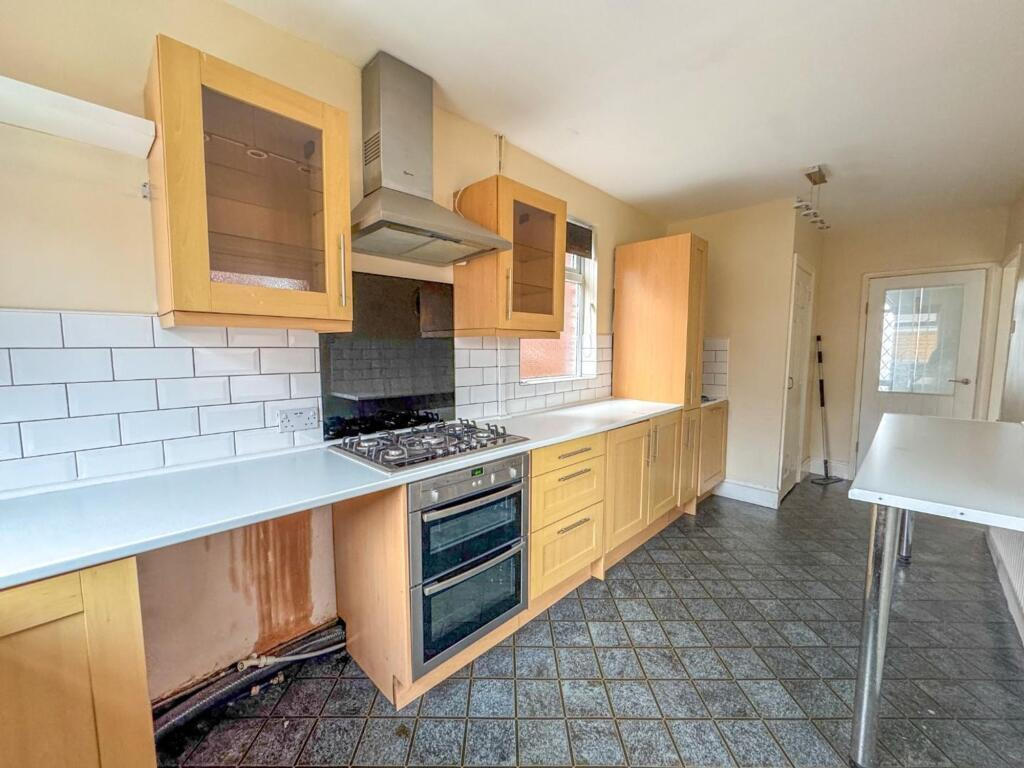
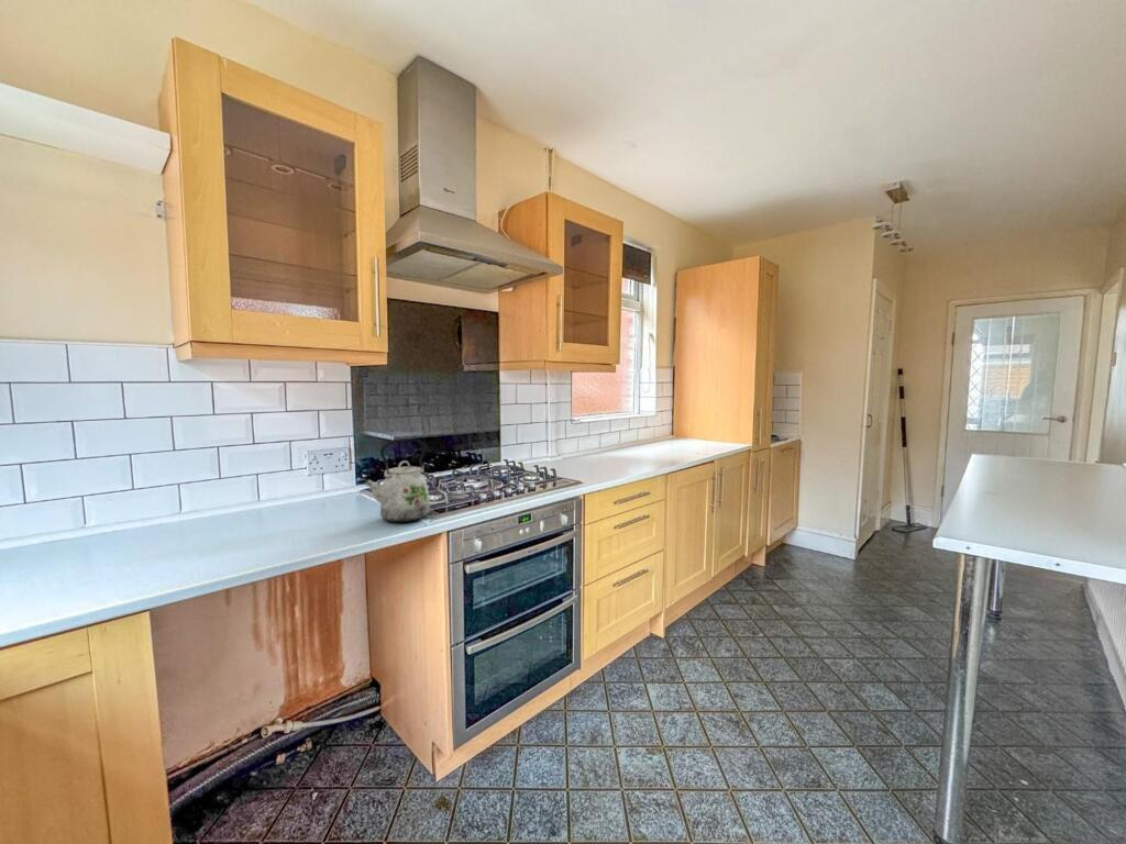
+ kettle (396, 480)
